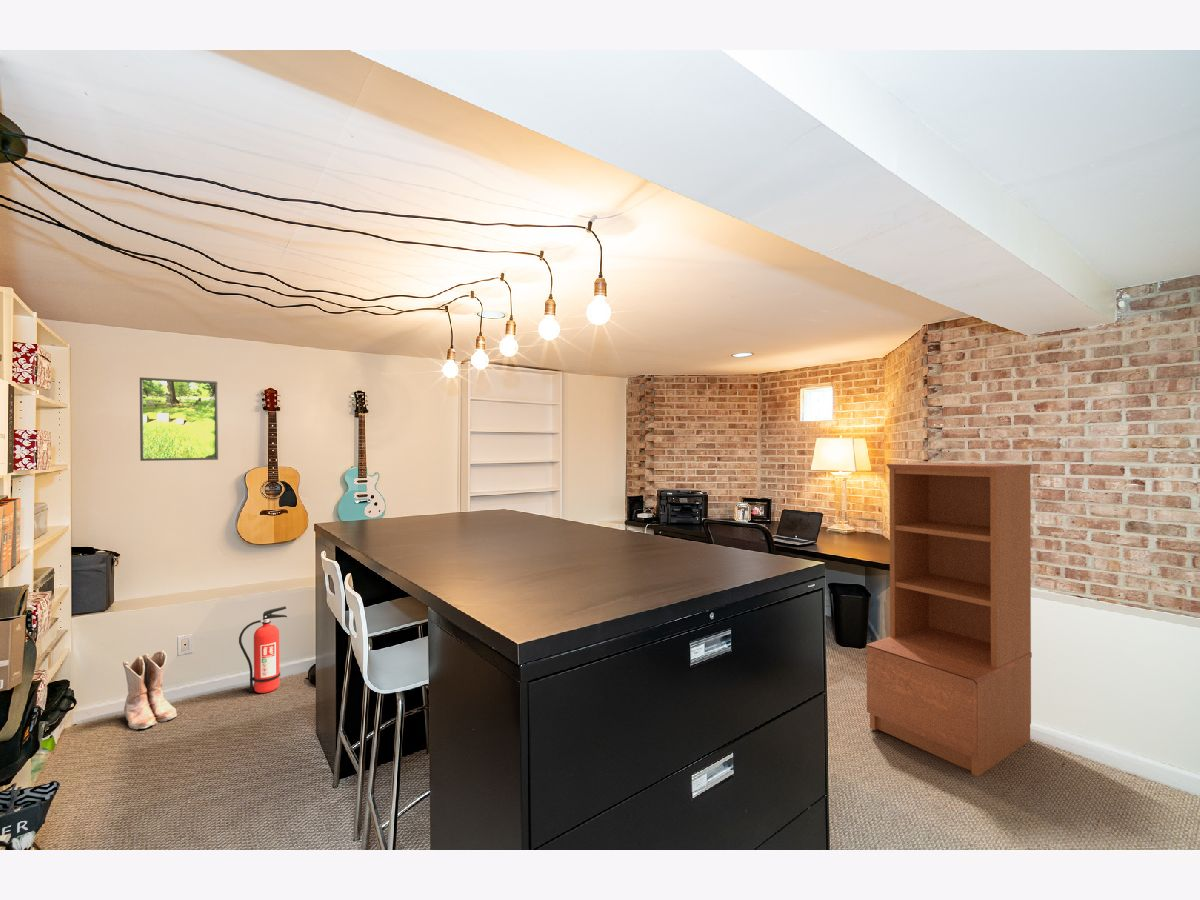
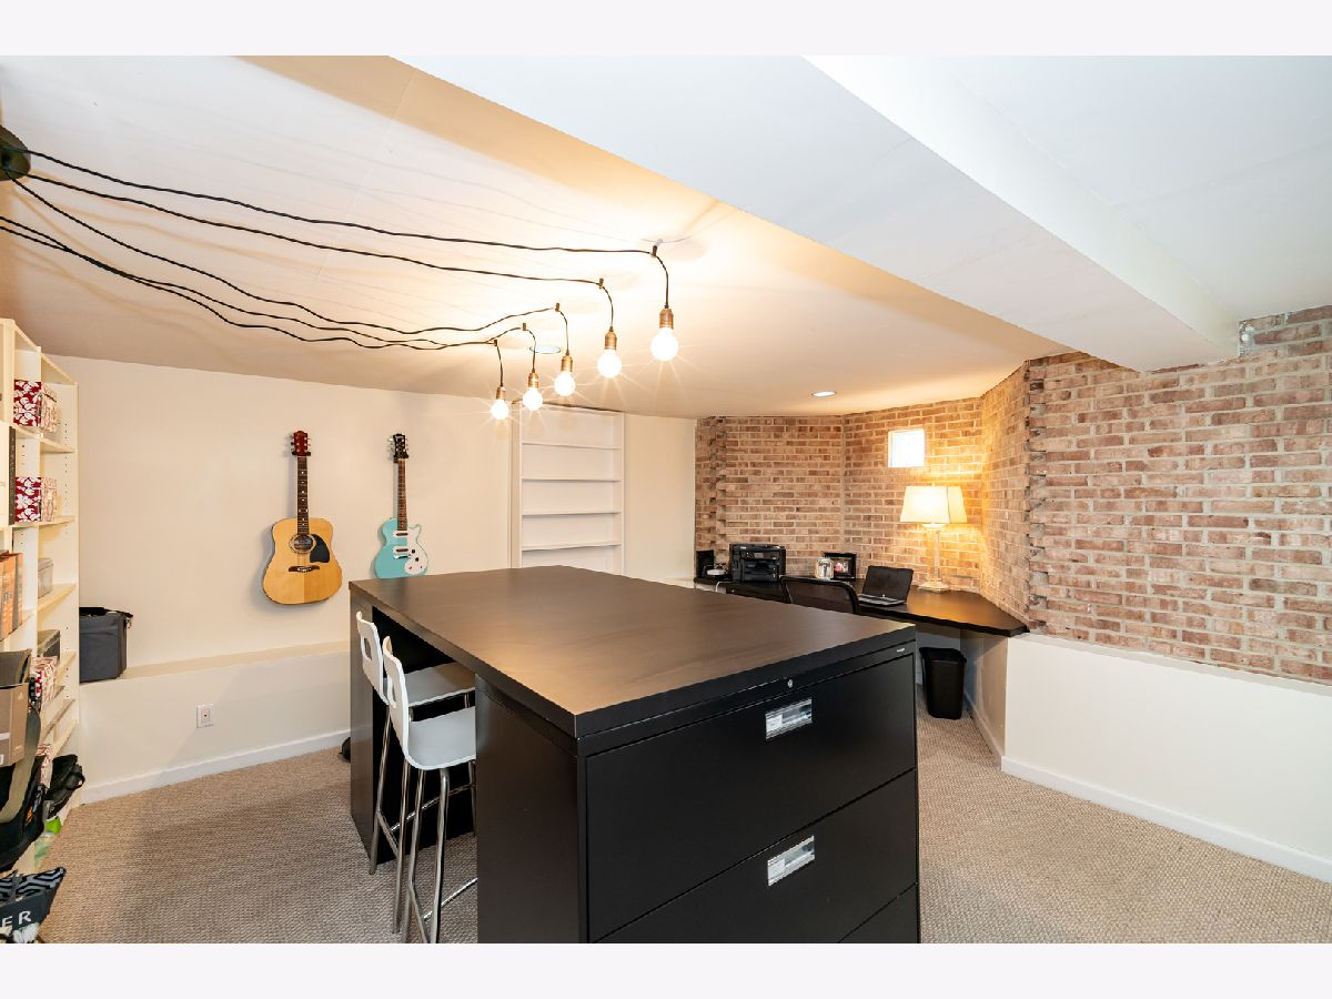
- fire extinguisher (263, 650)
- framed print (180, 419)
- bookshelf (946, 600)
- boots (150, 686)
